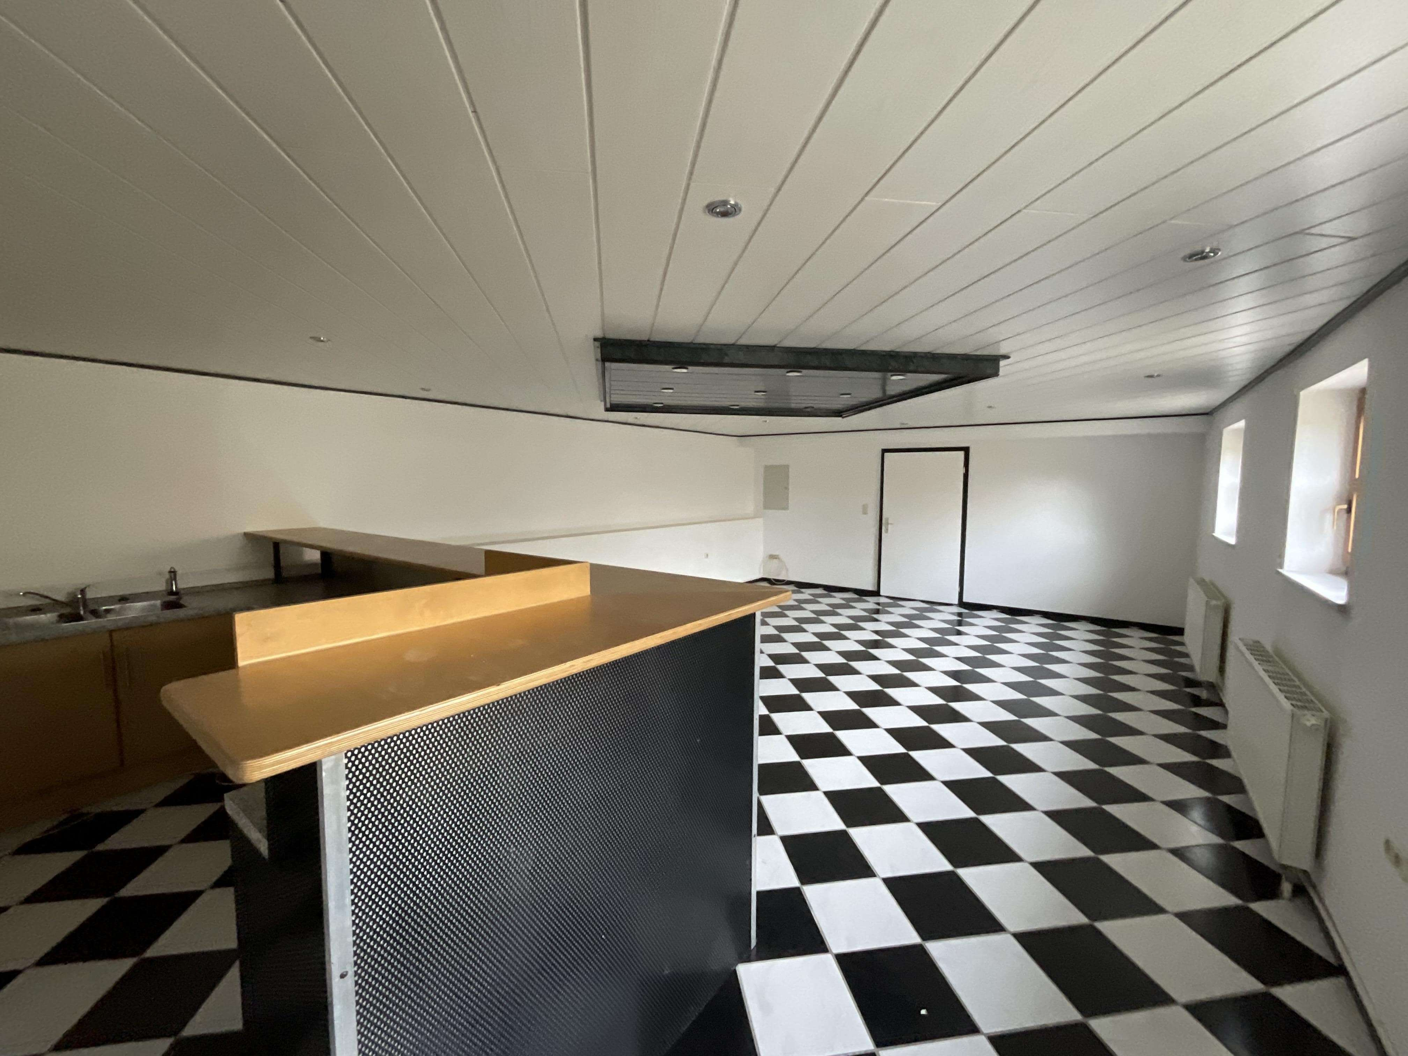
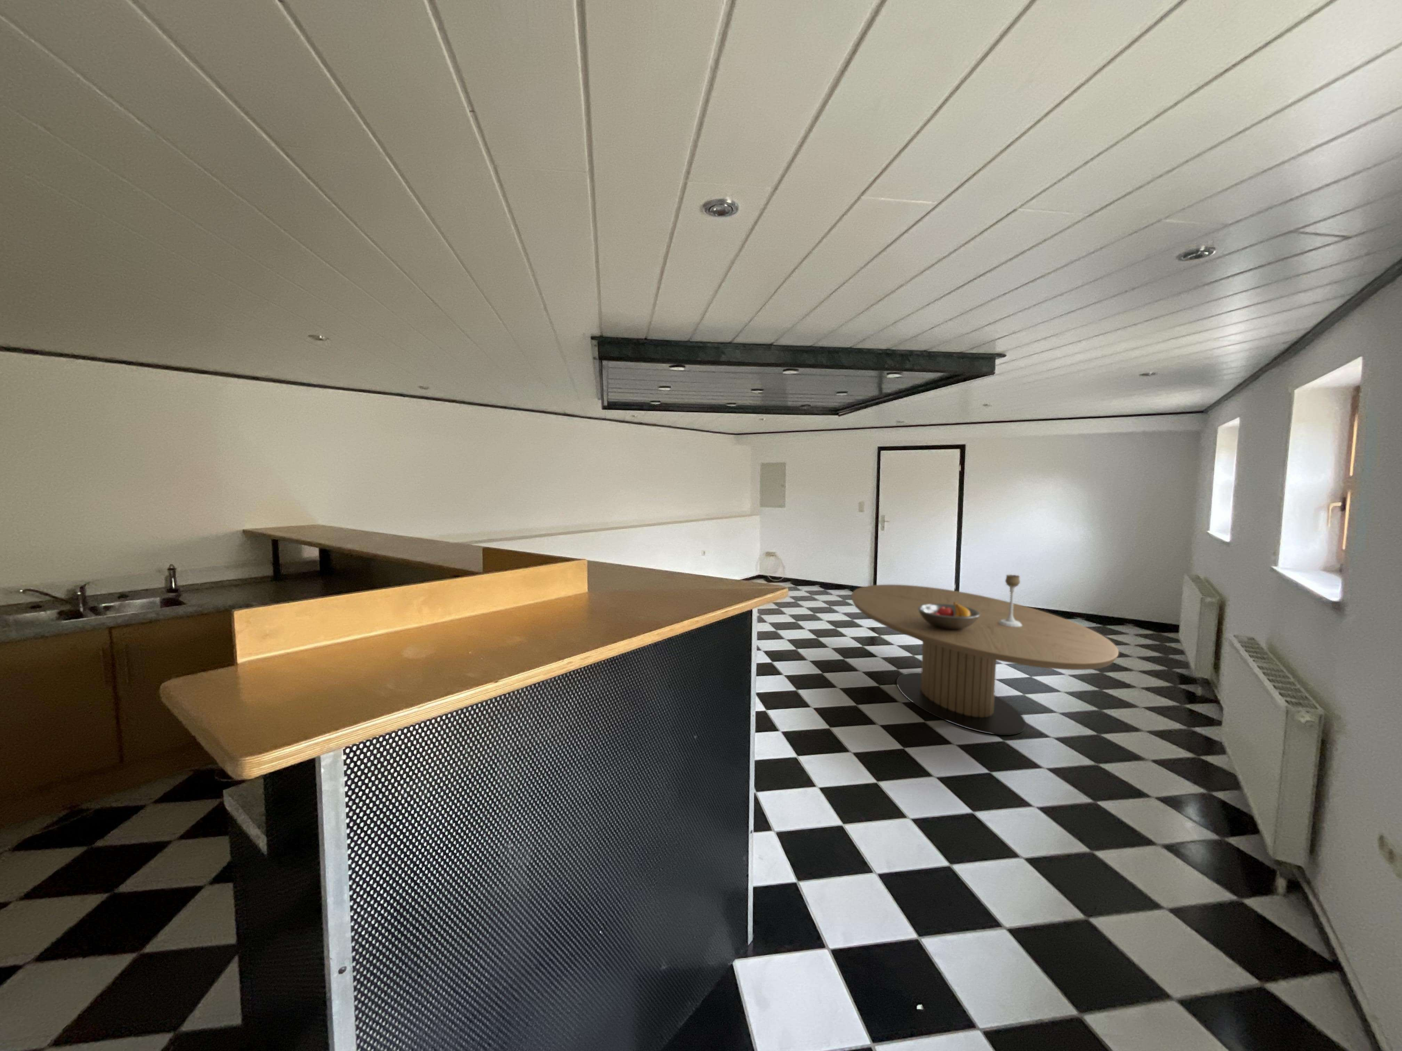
+ candle holder (1011, 599)
+ fruit bowl (948, 616)
+ dining table (957, 657)
